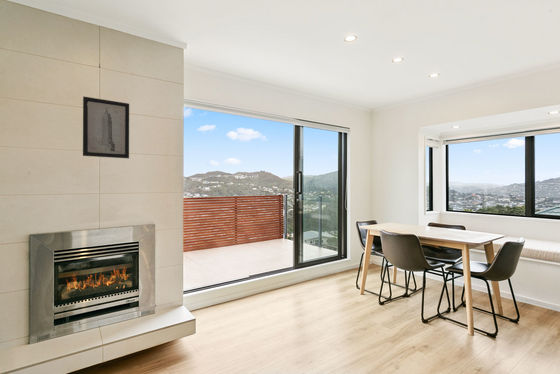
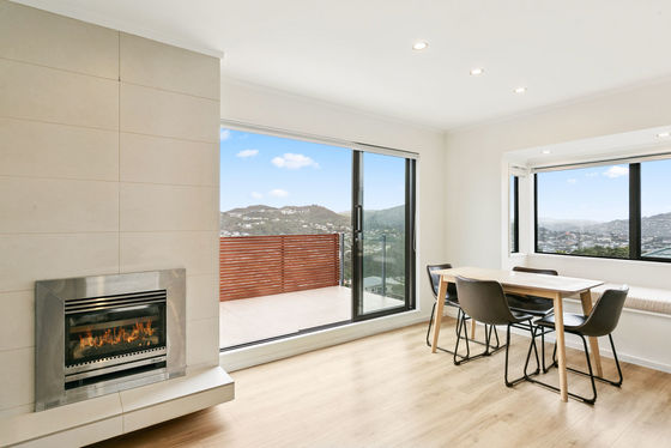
- wall art (106, 128)
